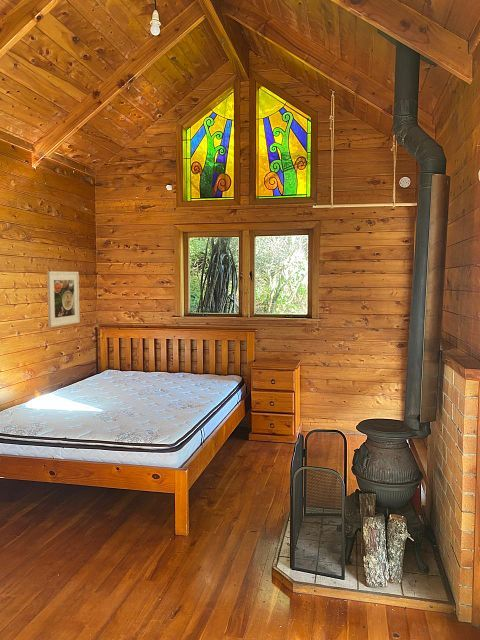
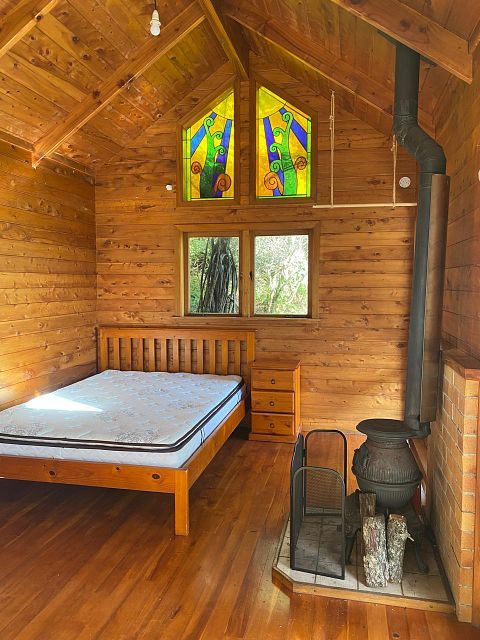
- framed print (64, 298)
